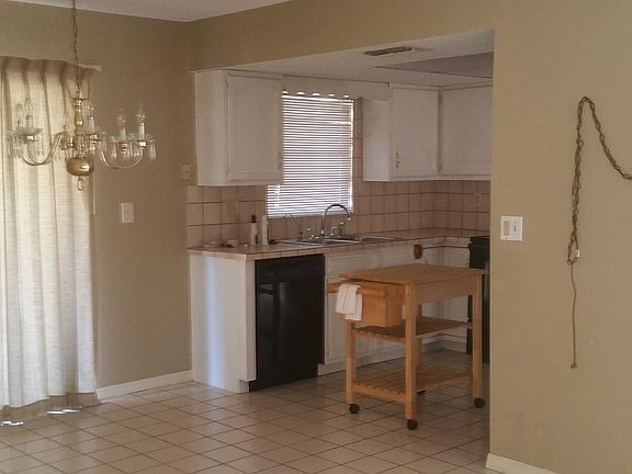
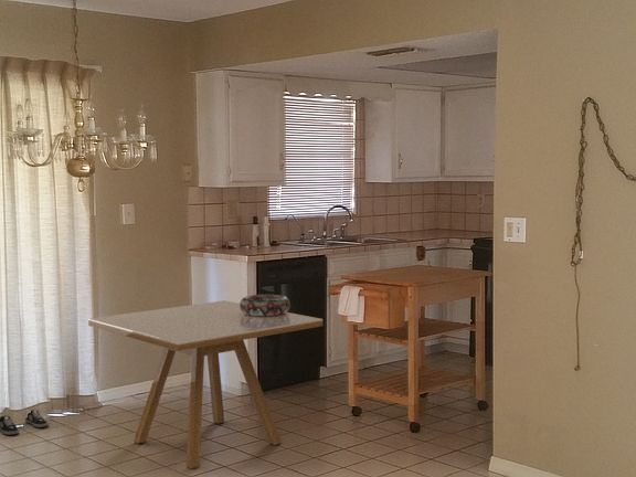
+ dining table (202, 381)
+ shoe (25, 420)
+ decorative bowl (265, 305)
